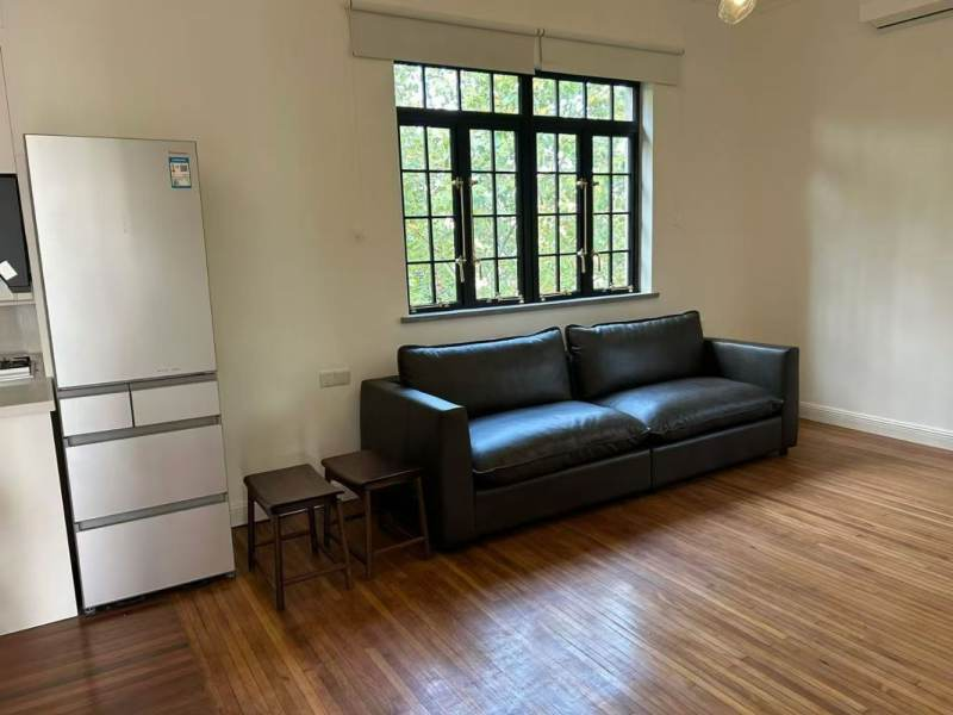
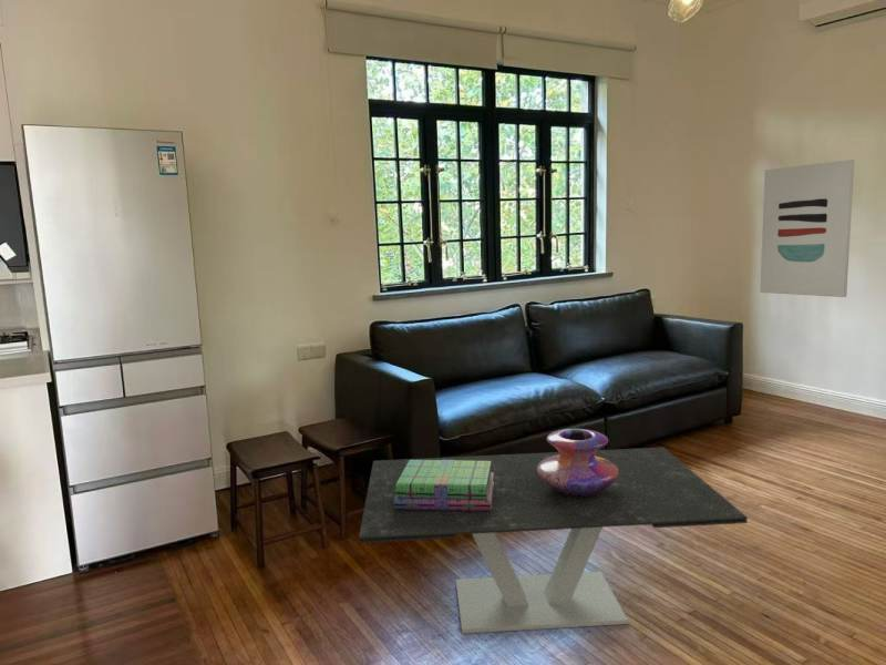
+ wall art (803, 231)
+ coffee table (535, 530)
+ stack of books (445, 483)
+ decorative vase (577, 461)
